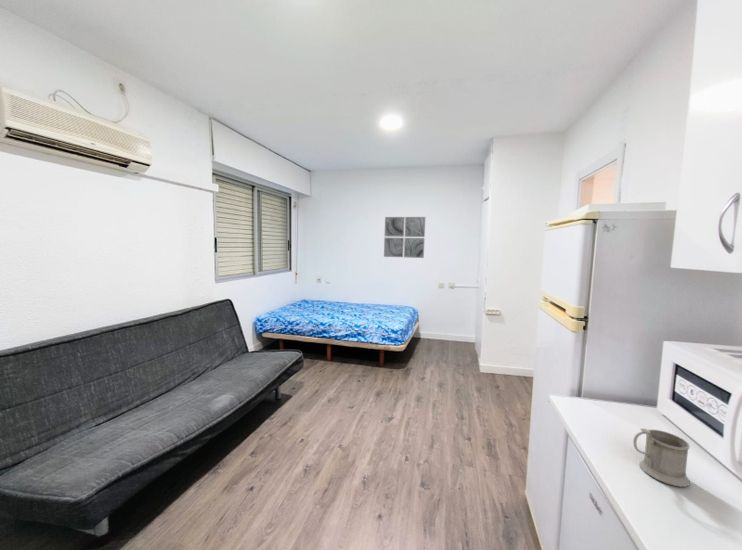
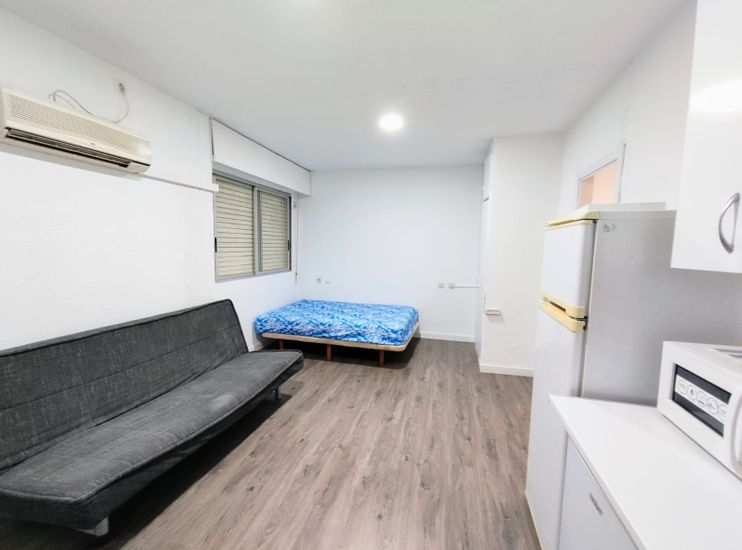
- wall art (403, 236)
- mug (657, 451)
